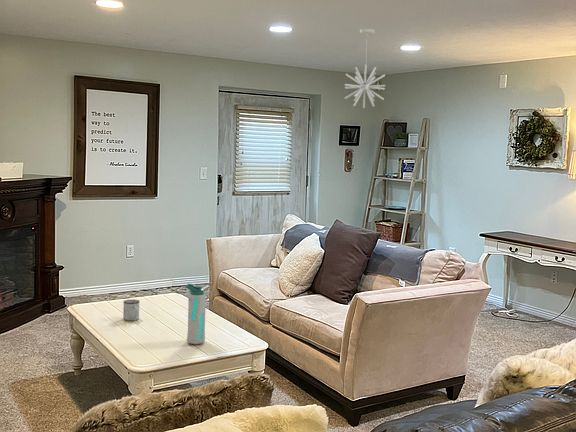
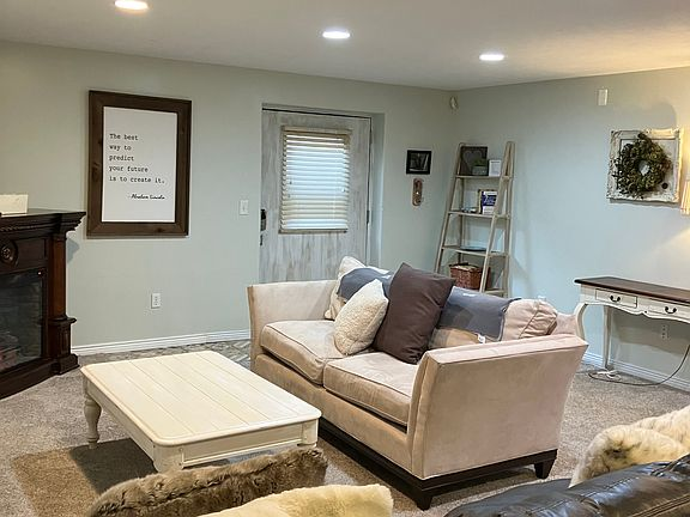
- water bottle (195, 313)
- mug (132, 310)
- pendant light (365, 69)
